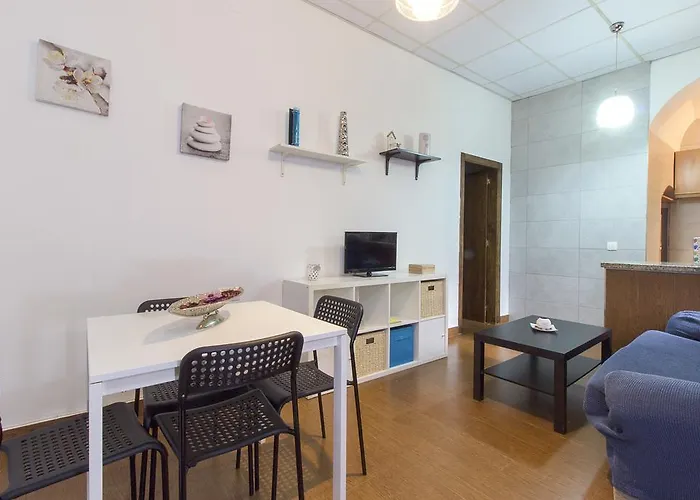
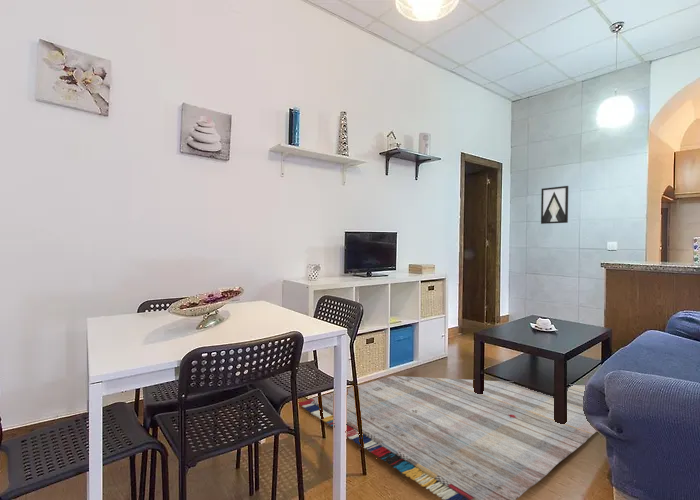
+ rug (485, 394)
+ wall art (554, 205)
